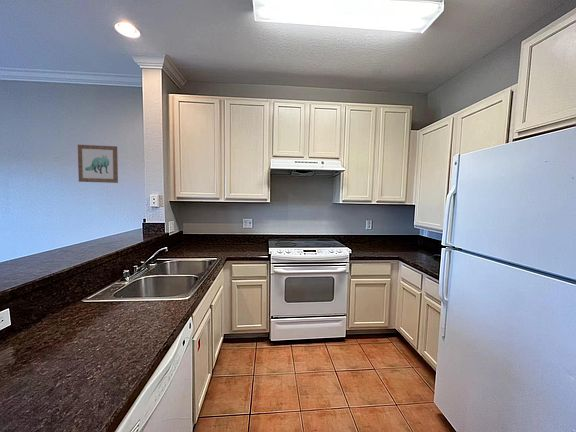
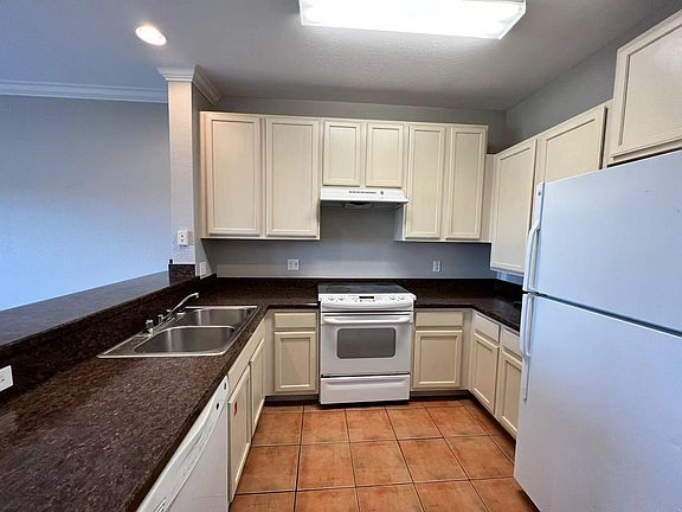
- wall art (98, 164)
